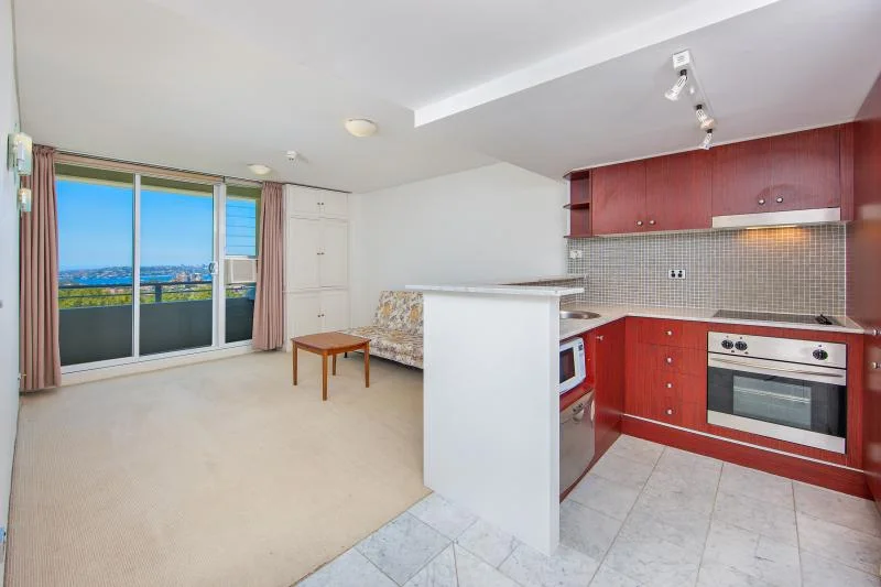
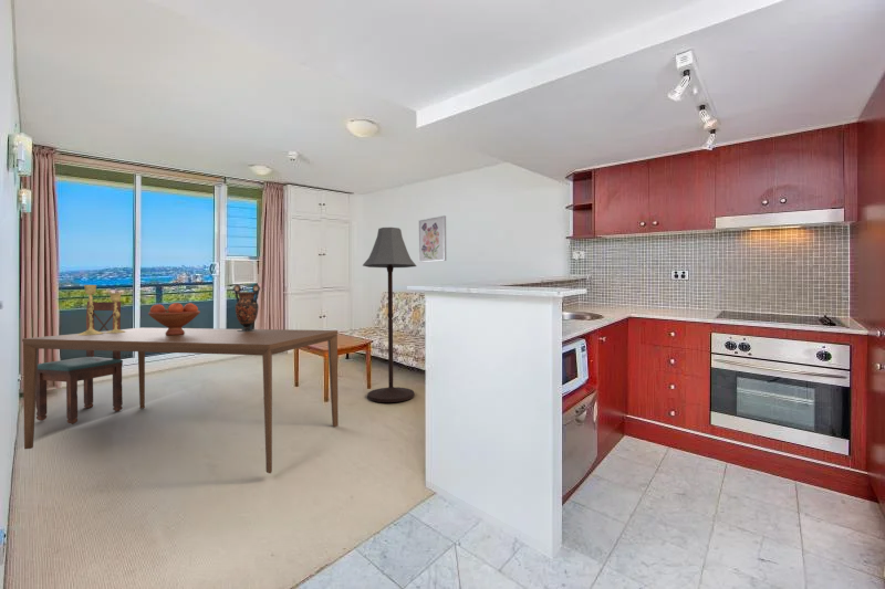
+ candlestick (93, 308)
+ dining table (192, 353)
+ floor lamp (389, 312)
+ vase (247, 307)
+ wall art (431, 240)
+ dining chair (80, 358)
+ fruit bowl (175, 318)
